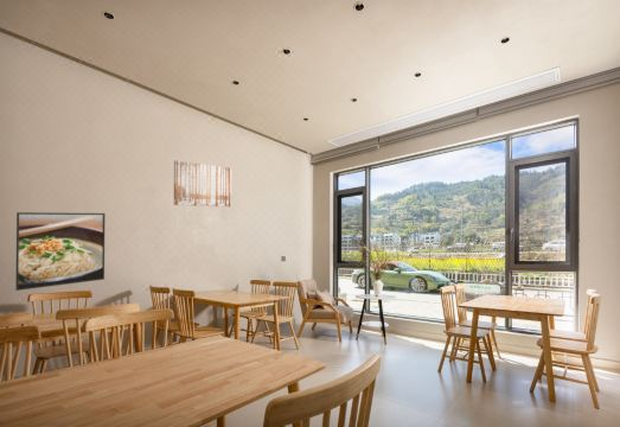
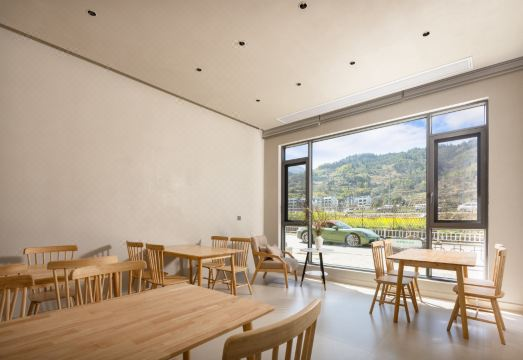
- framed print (64, 248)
- wall art (204, 185)
